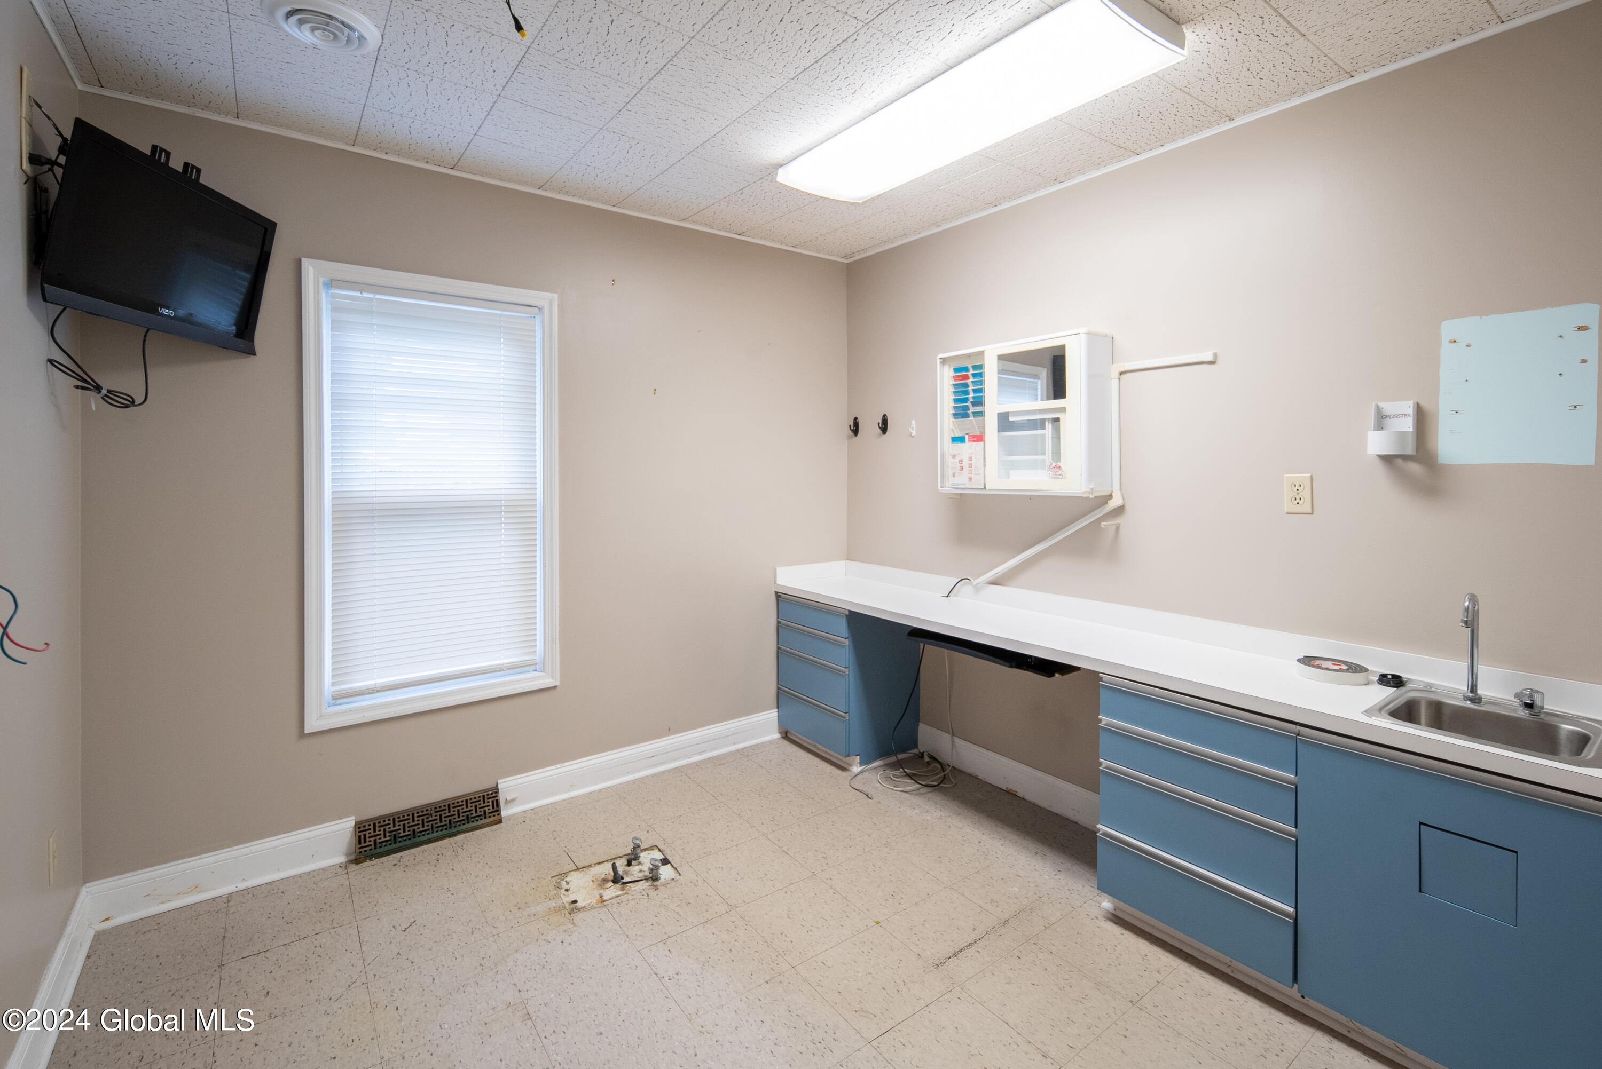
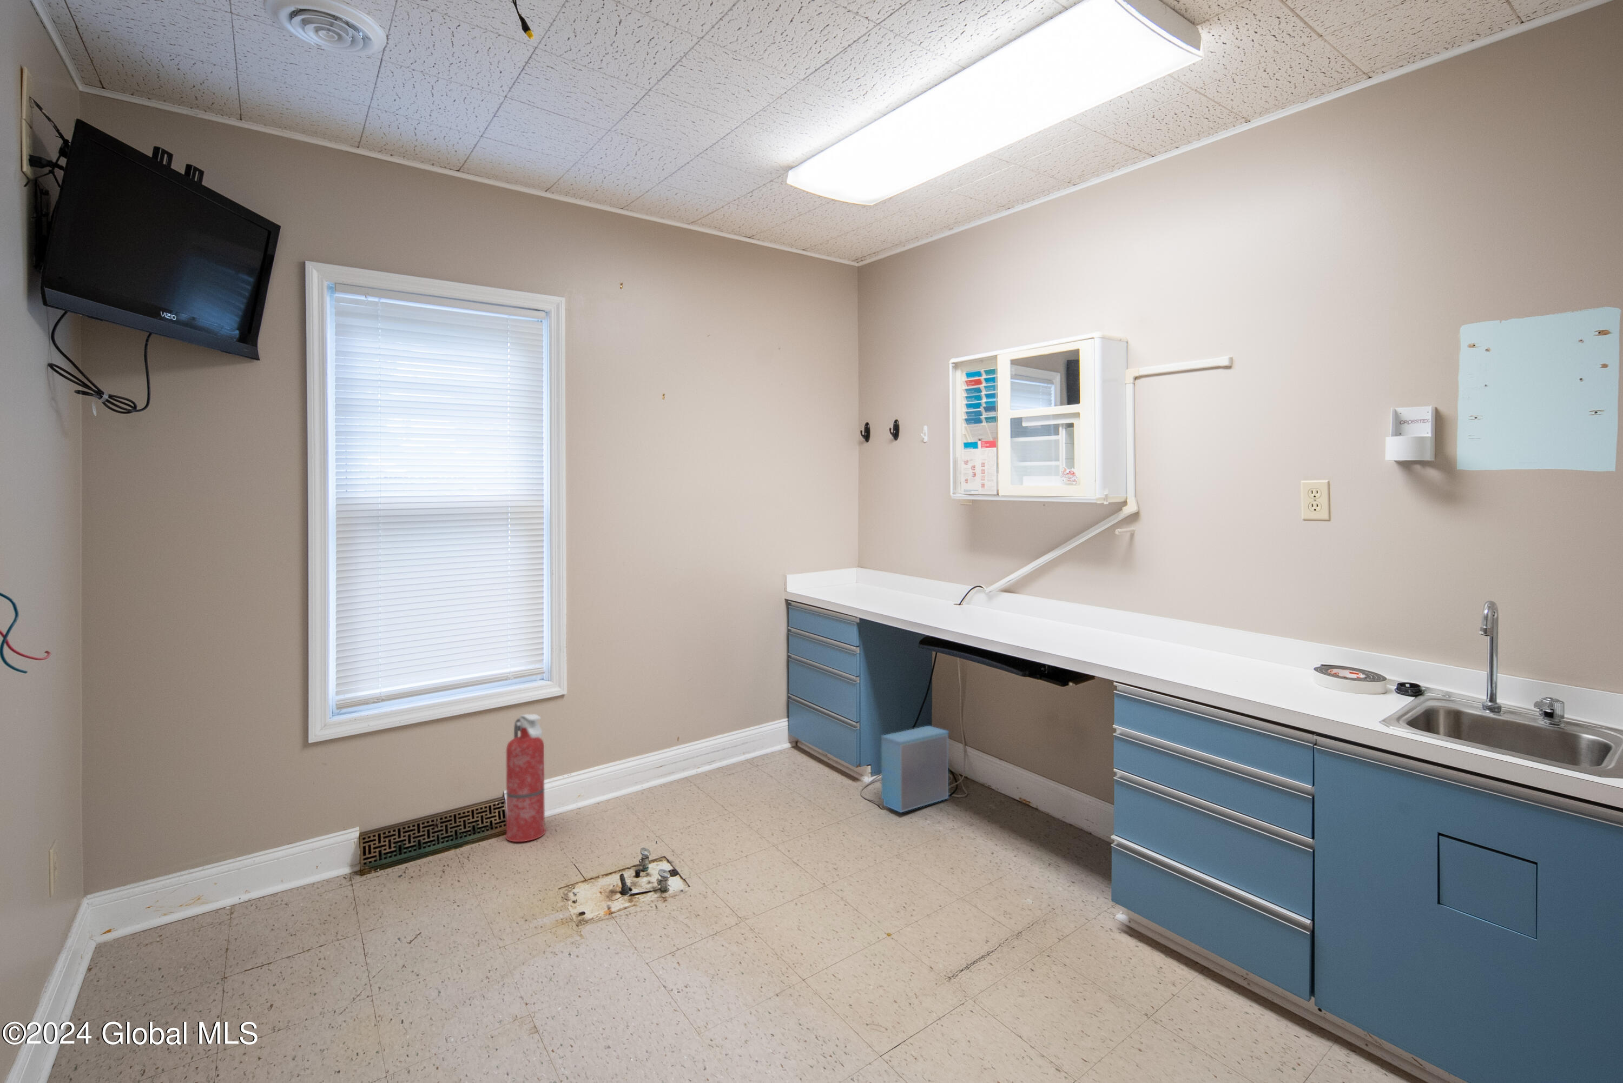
+ fire extinguisher (527, 775)
+ storage bin (922, 759)
